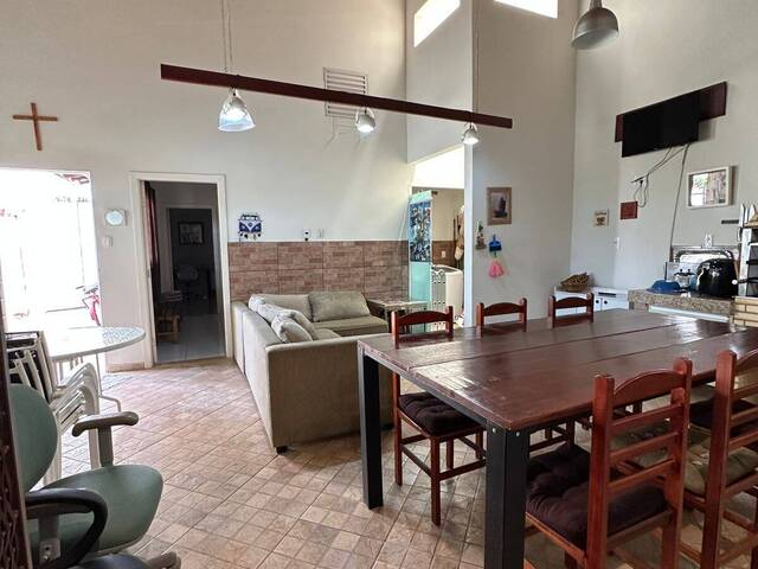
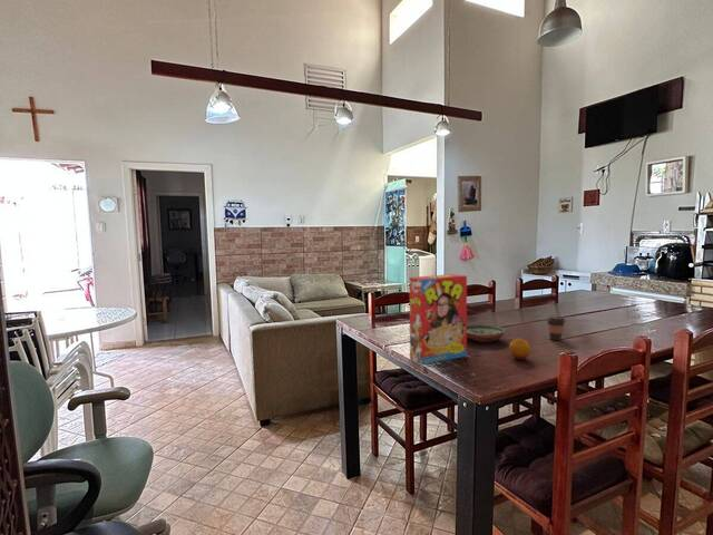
+ decorative bowl (482, 333)
+ coffee cup (555, 328)
+ cereal box (438, 317)
+ fruit (519, 348)
